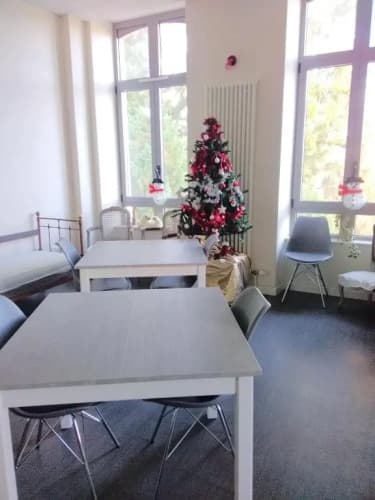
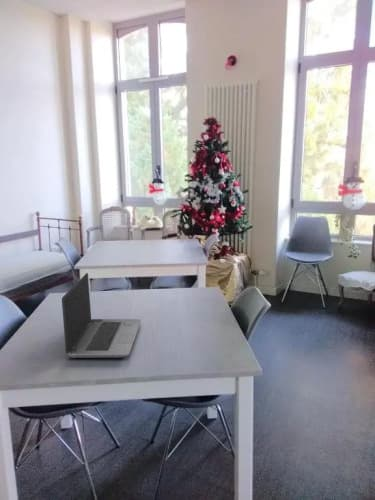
+ laptop computer (105, 319)
